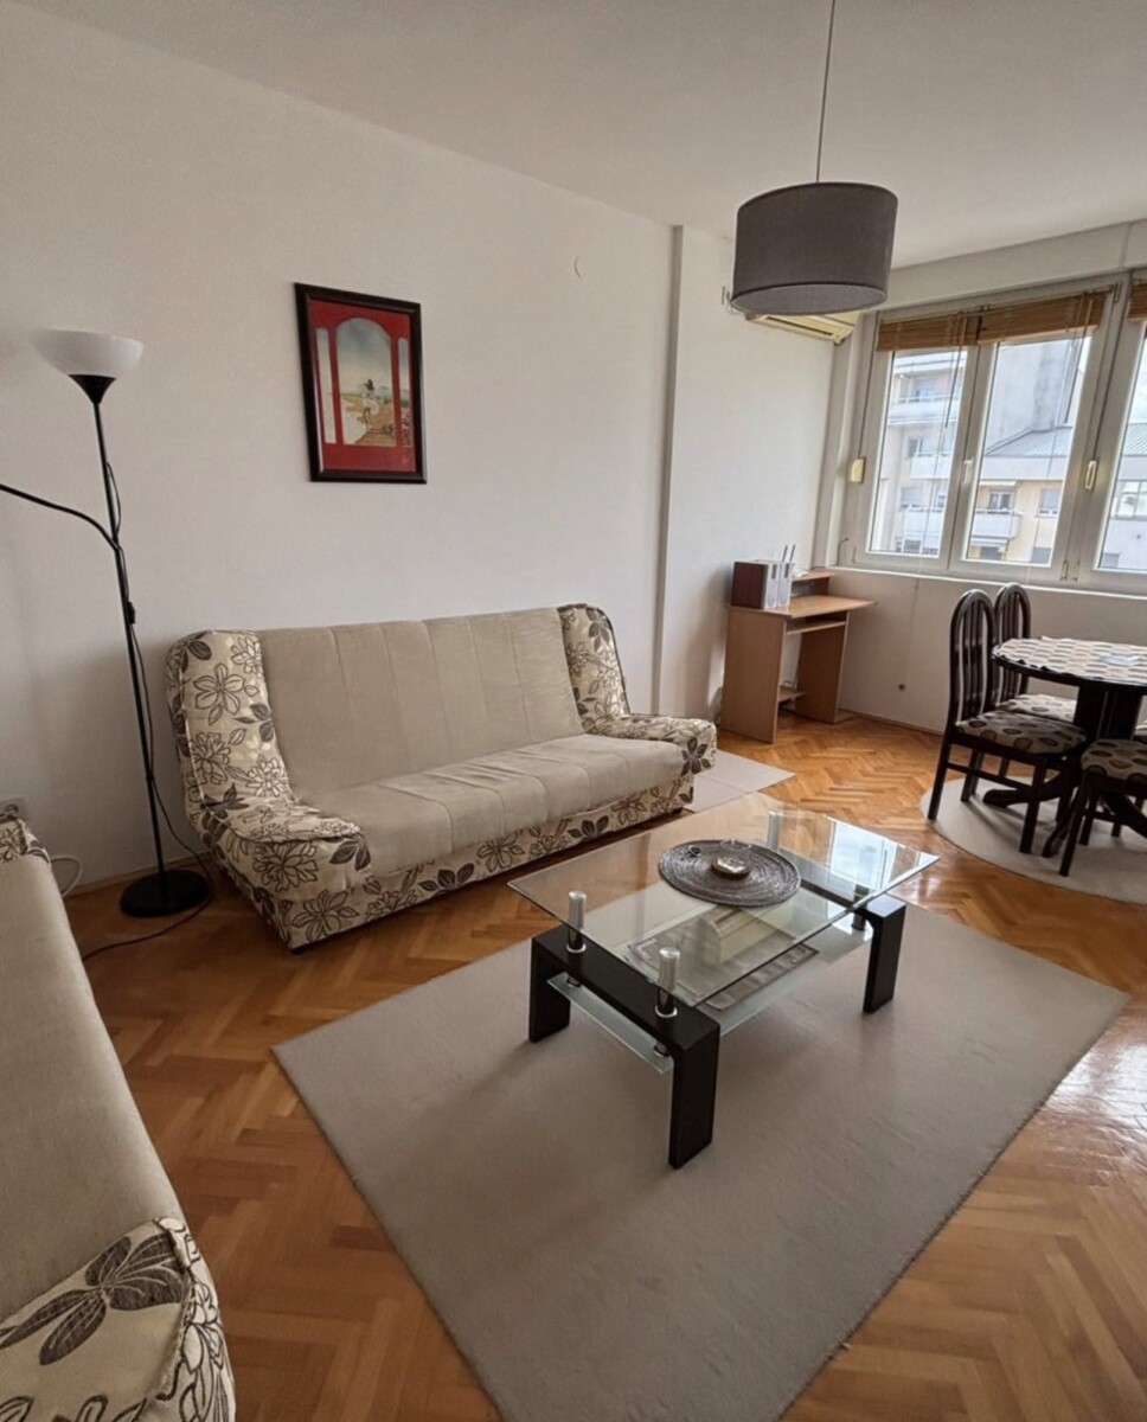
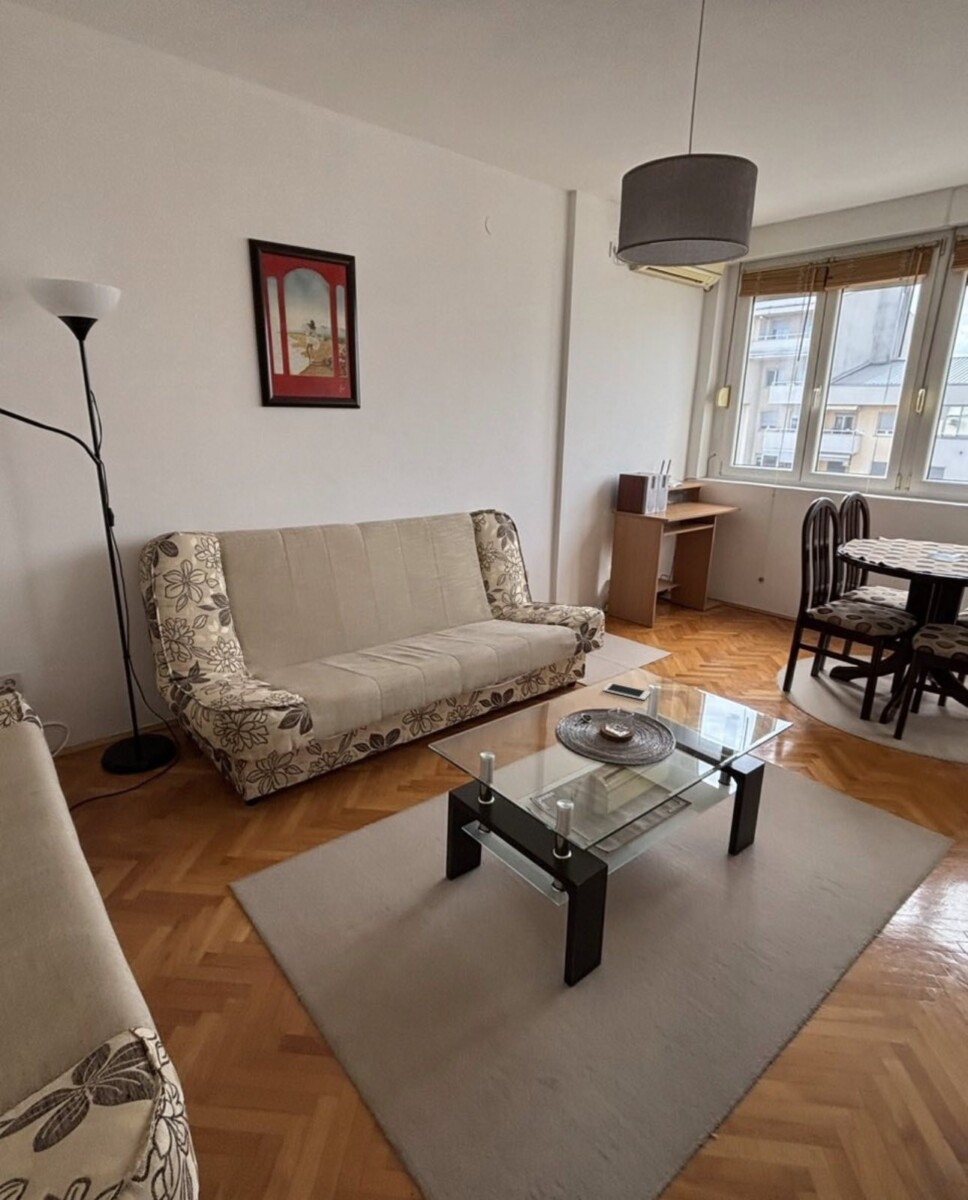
+ cell phone (626, 691)
